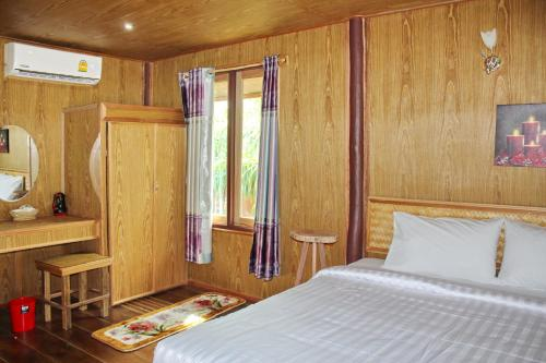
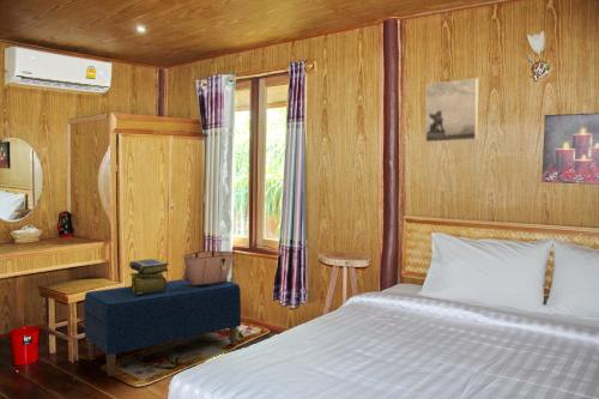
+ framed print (450, 110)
+ bench (165, 320)
+ tote bag (208, 260)
+ stack of books (149, 274)
